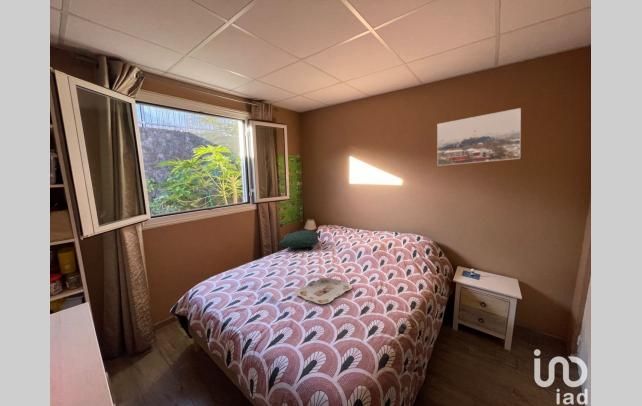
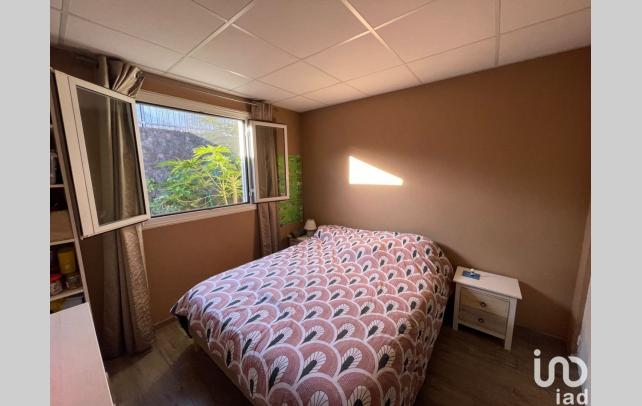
- serving tray (324, 289)
- pillow (300, 238)
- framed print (475, 139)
